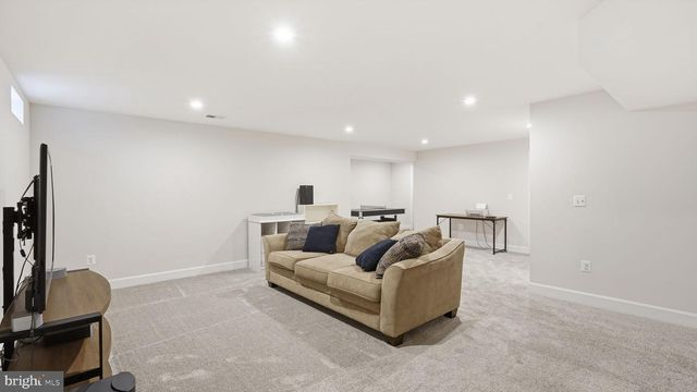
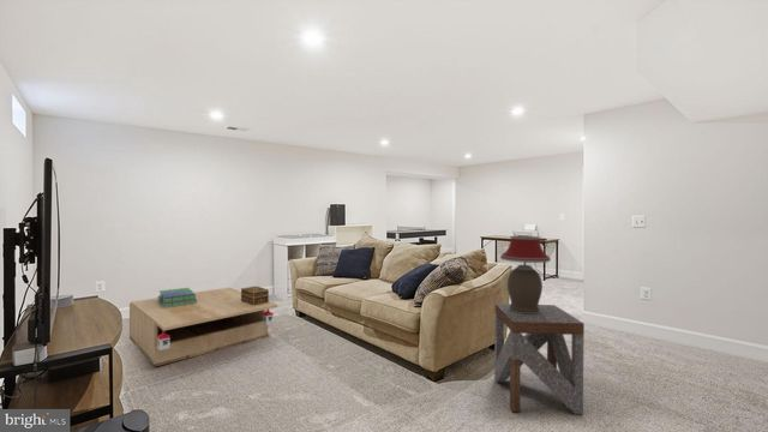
+ stack of books (176, 296)
+ decorative box (254, 295)
+ side table (534, 353)
+ coffee table (202, 322)
+ table lamp (524, 272)
